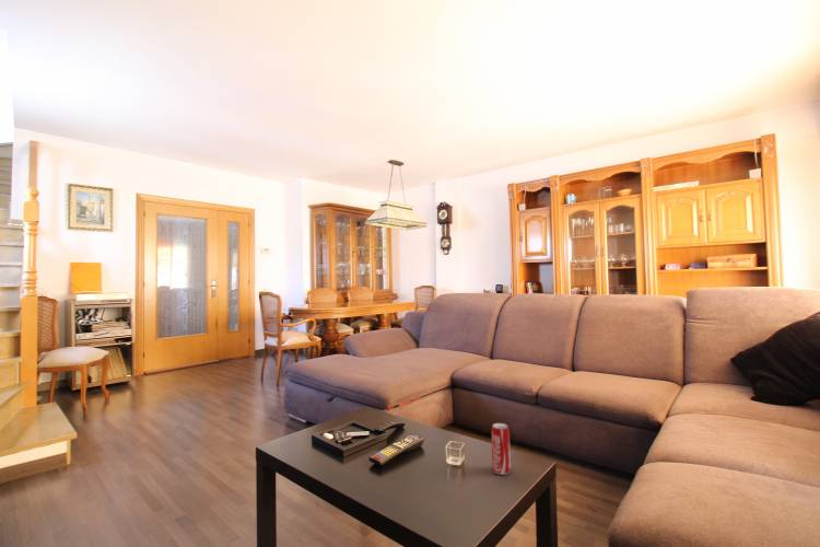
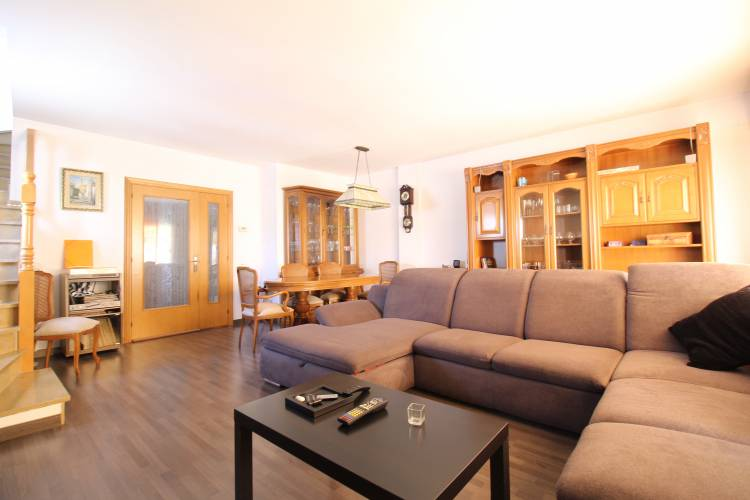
- beverage can (501, 447)
